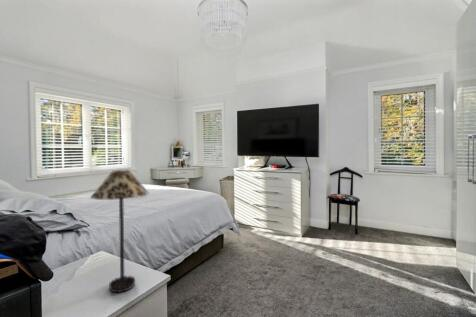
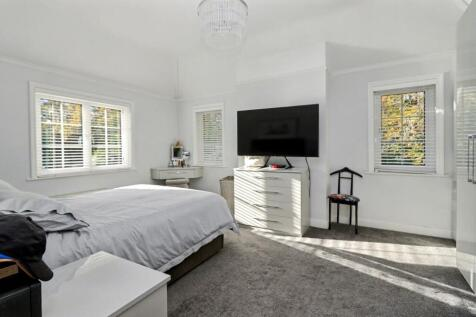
- table lamp (121, 228)
